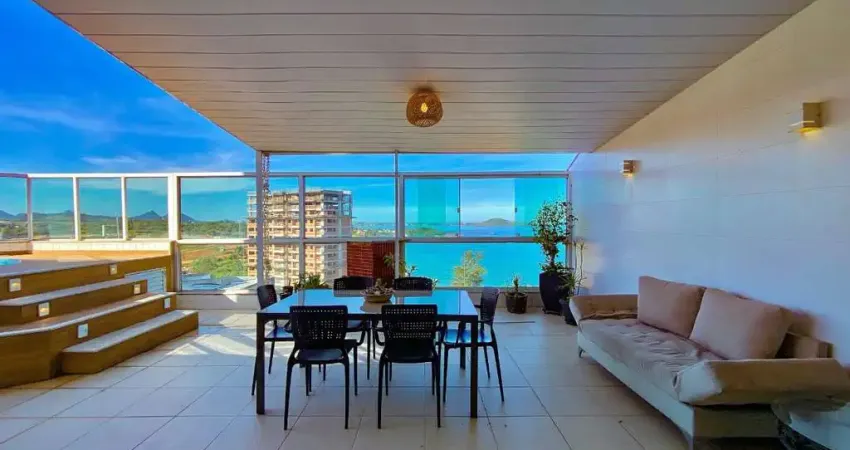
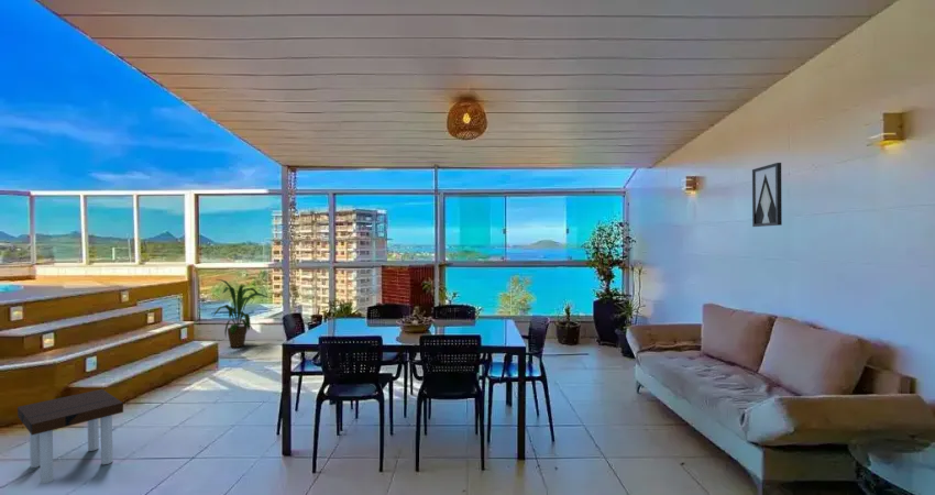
+ house plant (242, 311)
+ side table (70, 425)
+ wall art (766, 196)
